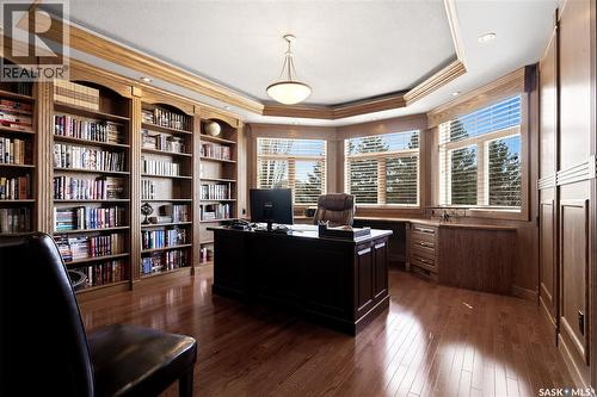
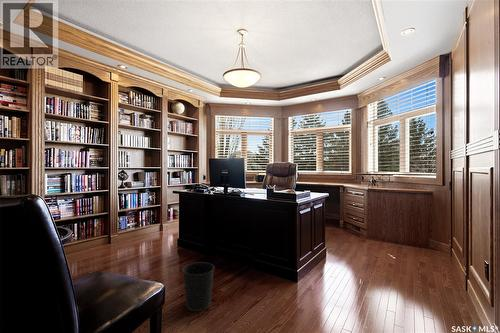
+ wastebasket (198, 286)
